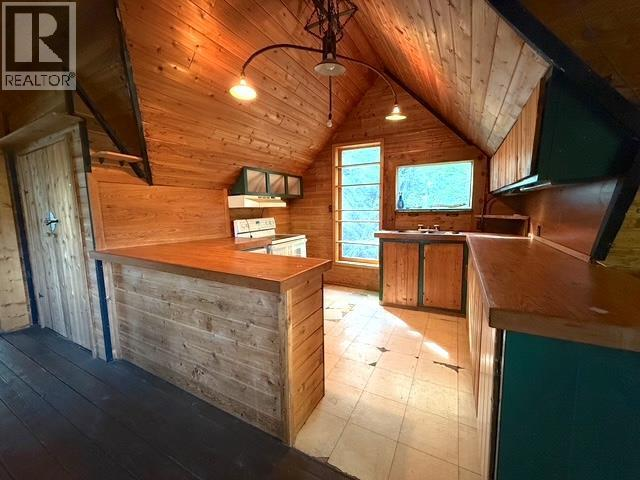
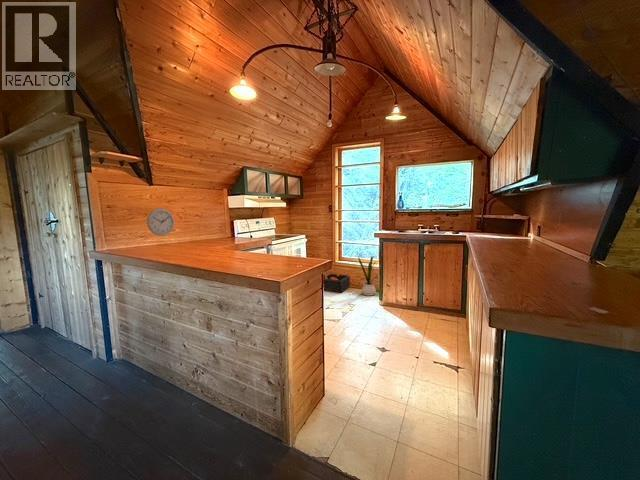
+ wall clock (161, 222)
+ house plant (368, 272)
+ basket (330, 281)
